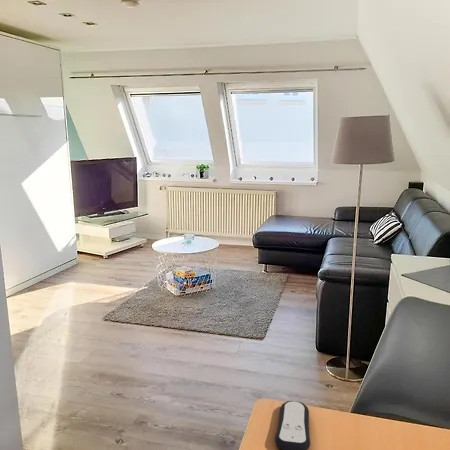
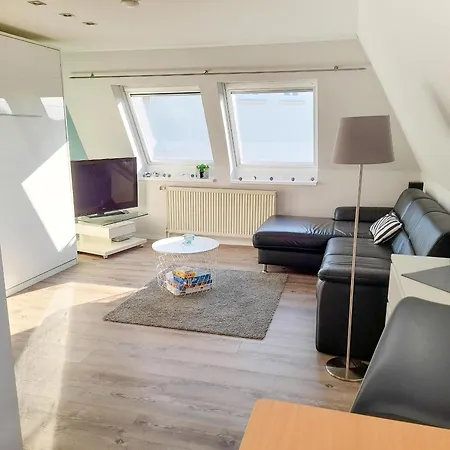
- remote control (293, 423)
